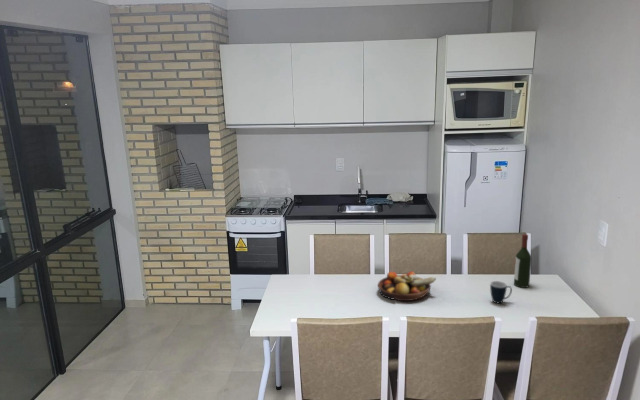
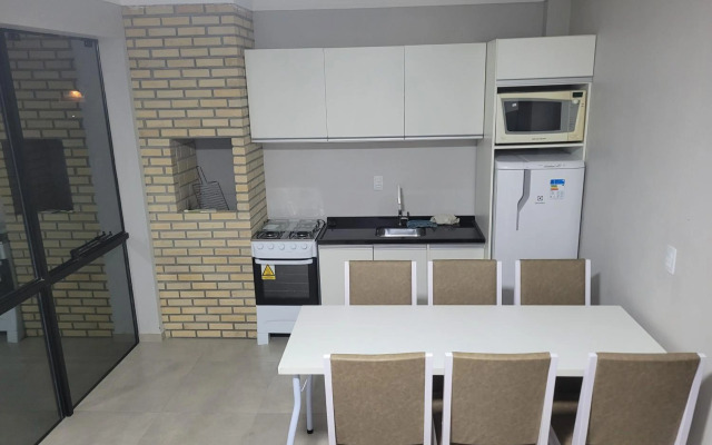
- wine bottle (523, 260)
- mug (501, 292)
- fruit bowl (404, 282)
